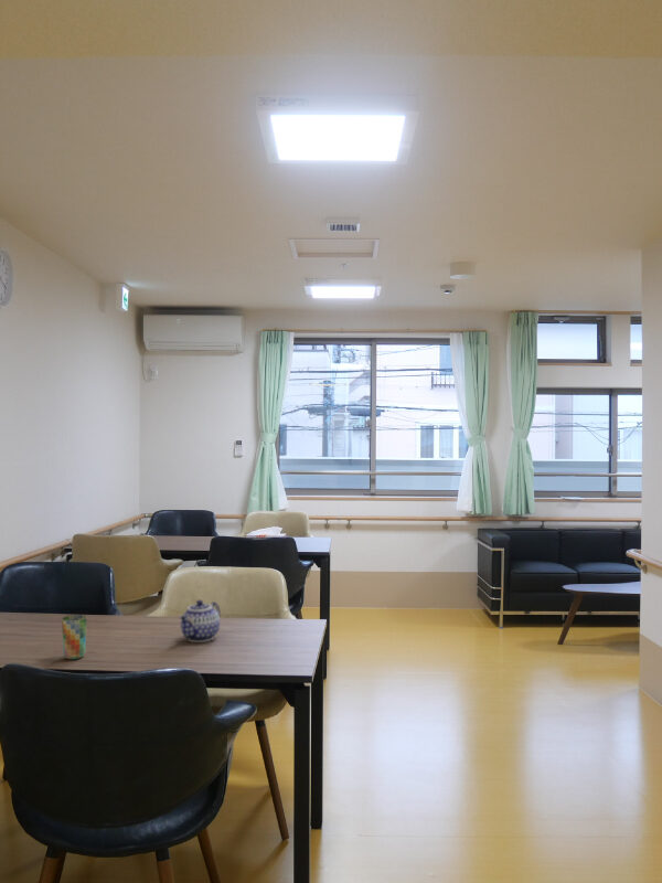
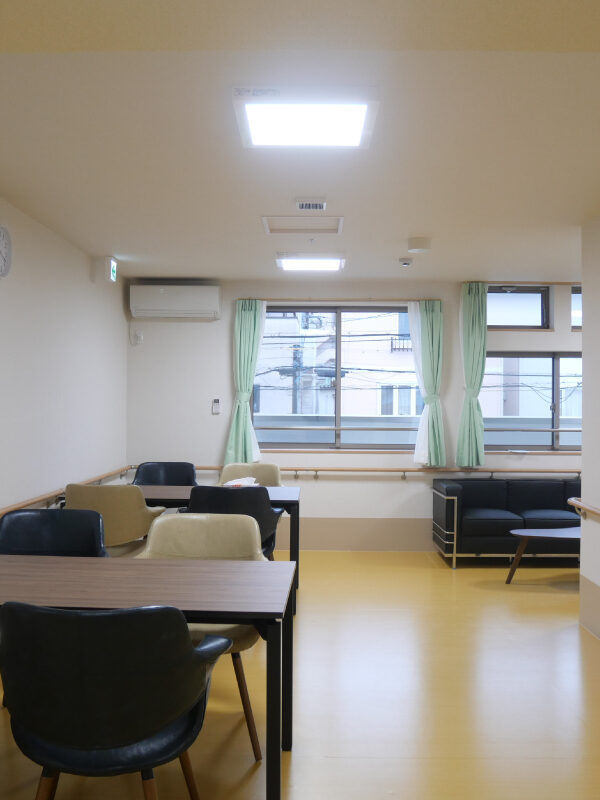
- cup (74, 637)
- teapot (200, 619)
